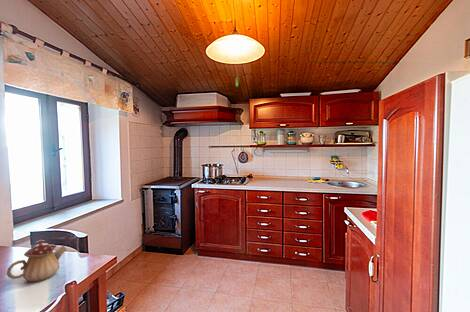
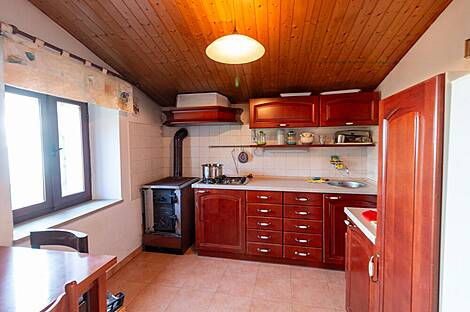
- teapot (38, 258)
